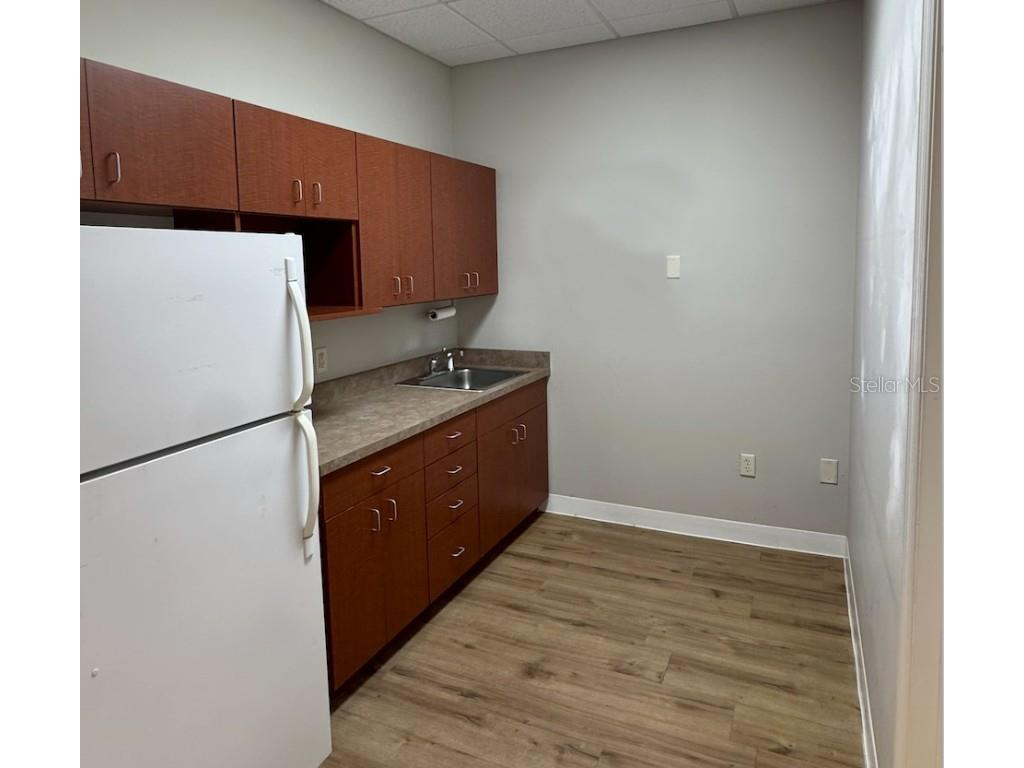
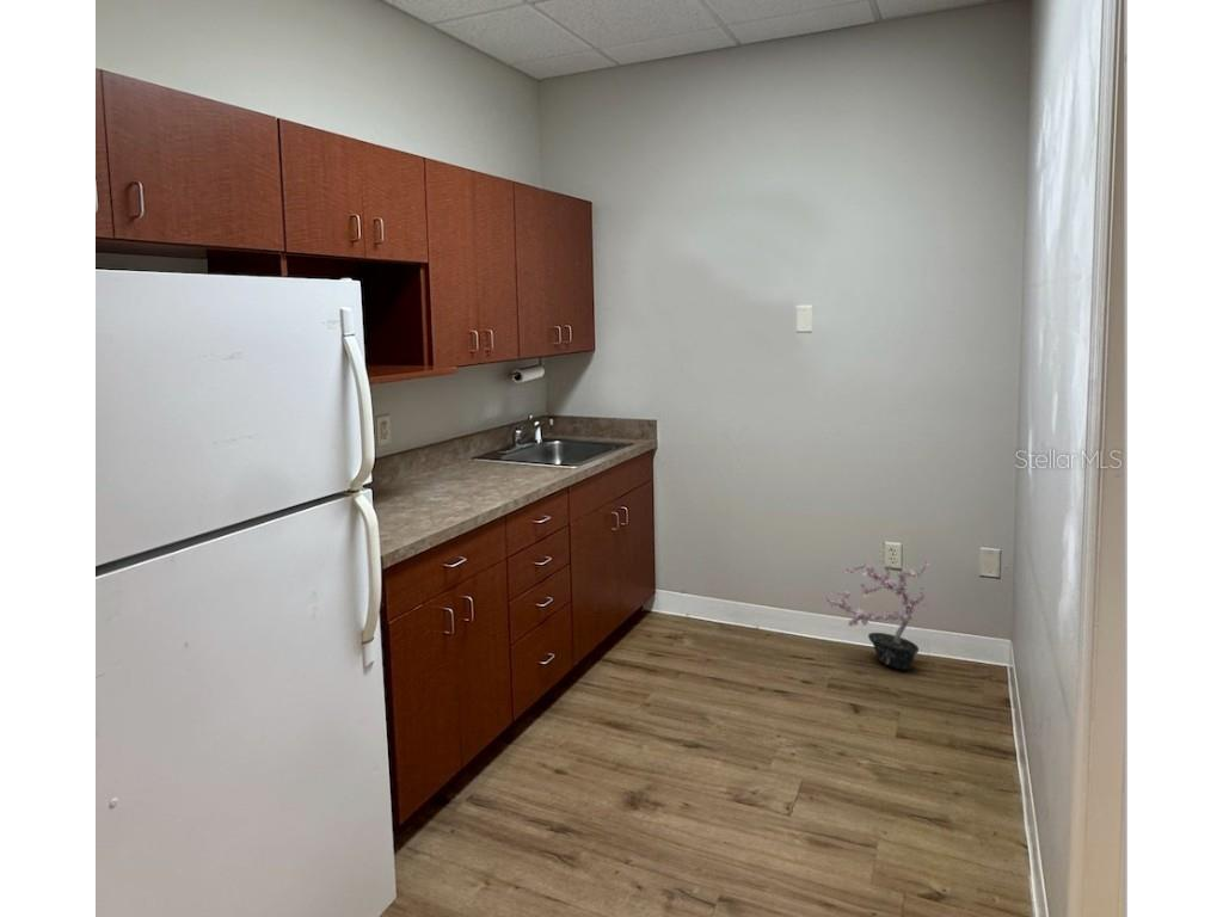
+ potted plant (875, 613)
